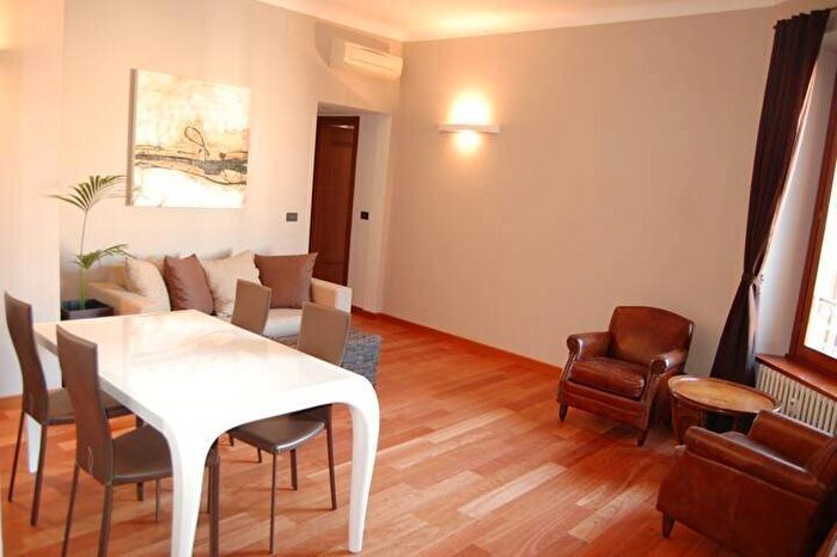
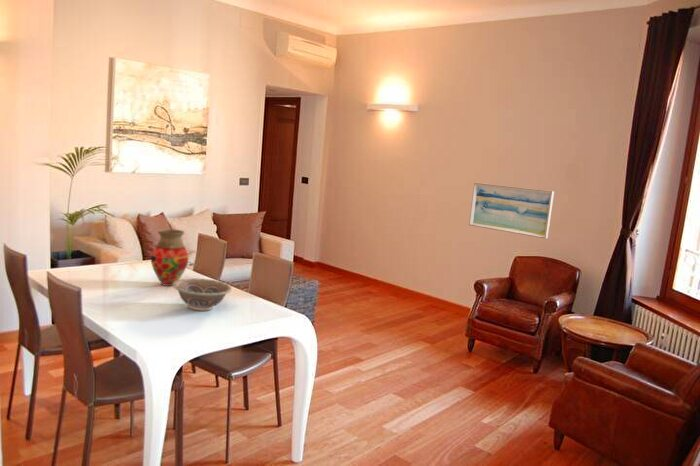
+ vase (169, 257)
+ decorative bowl (202, 296)
+ wall art (509, 209)
